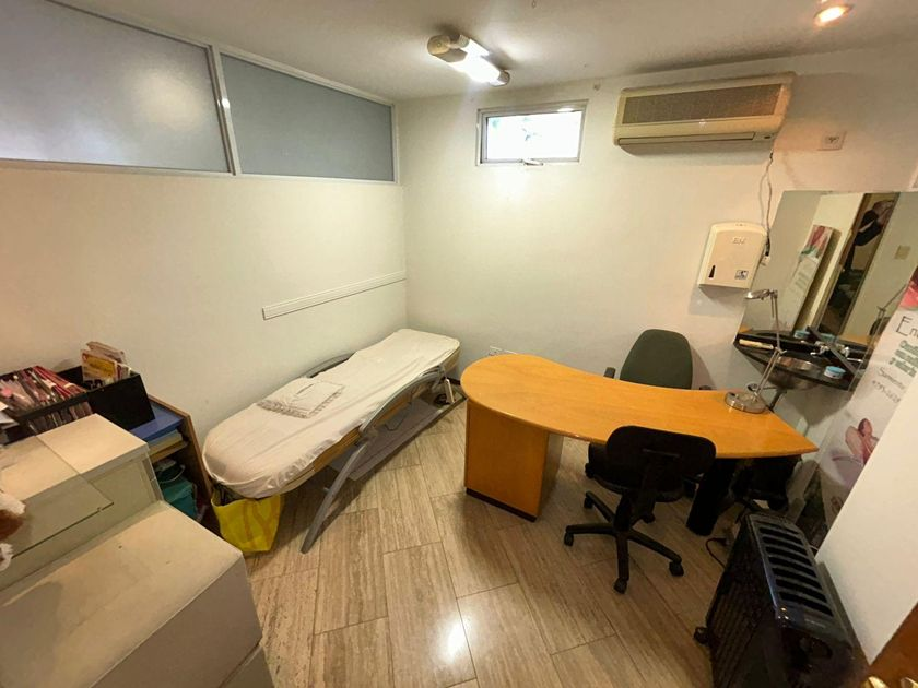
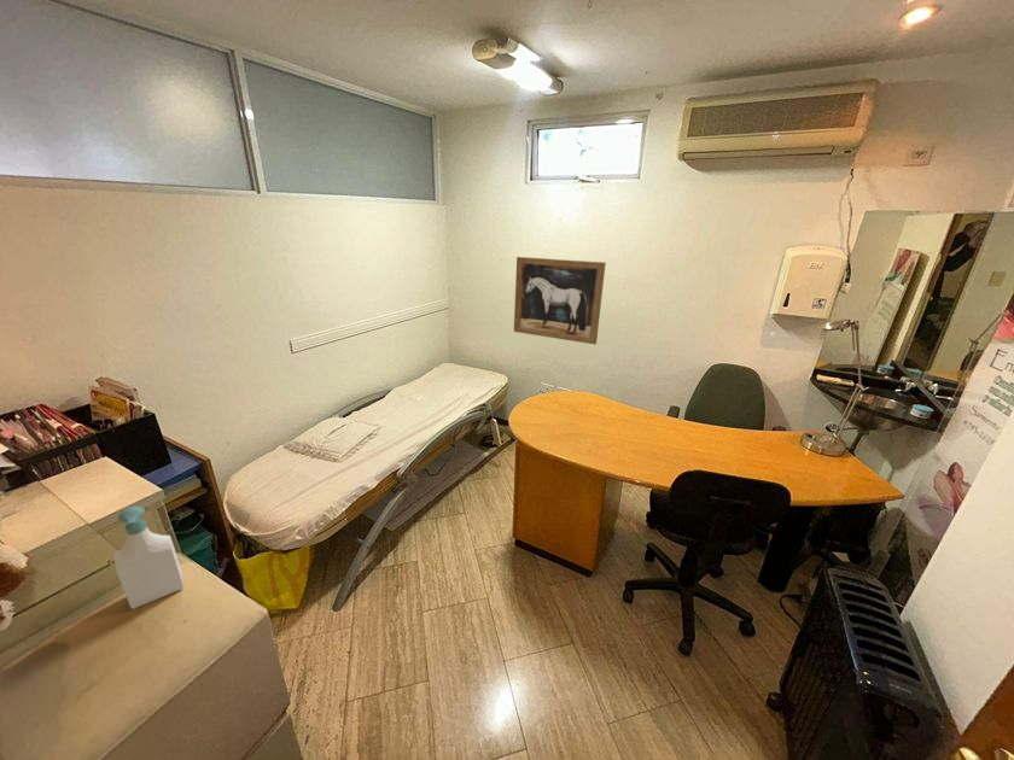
+ wall art (555, 299)
+ soap bottle (144, 553)
